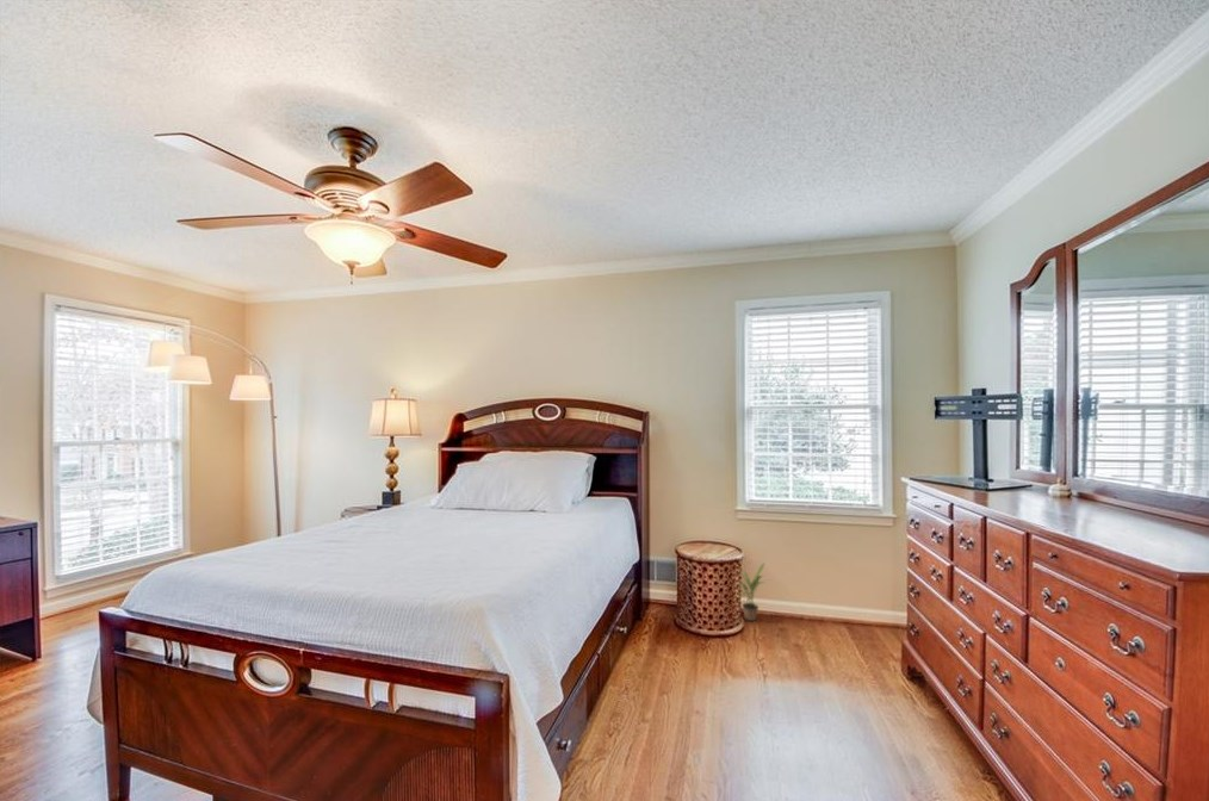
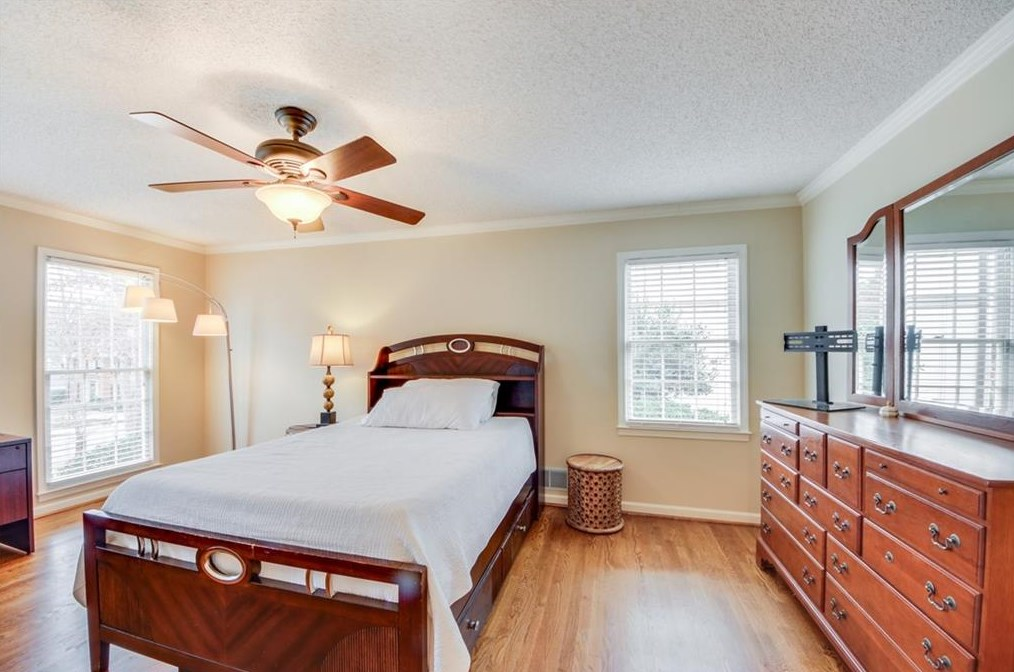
- potted plant (752, 594)
